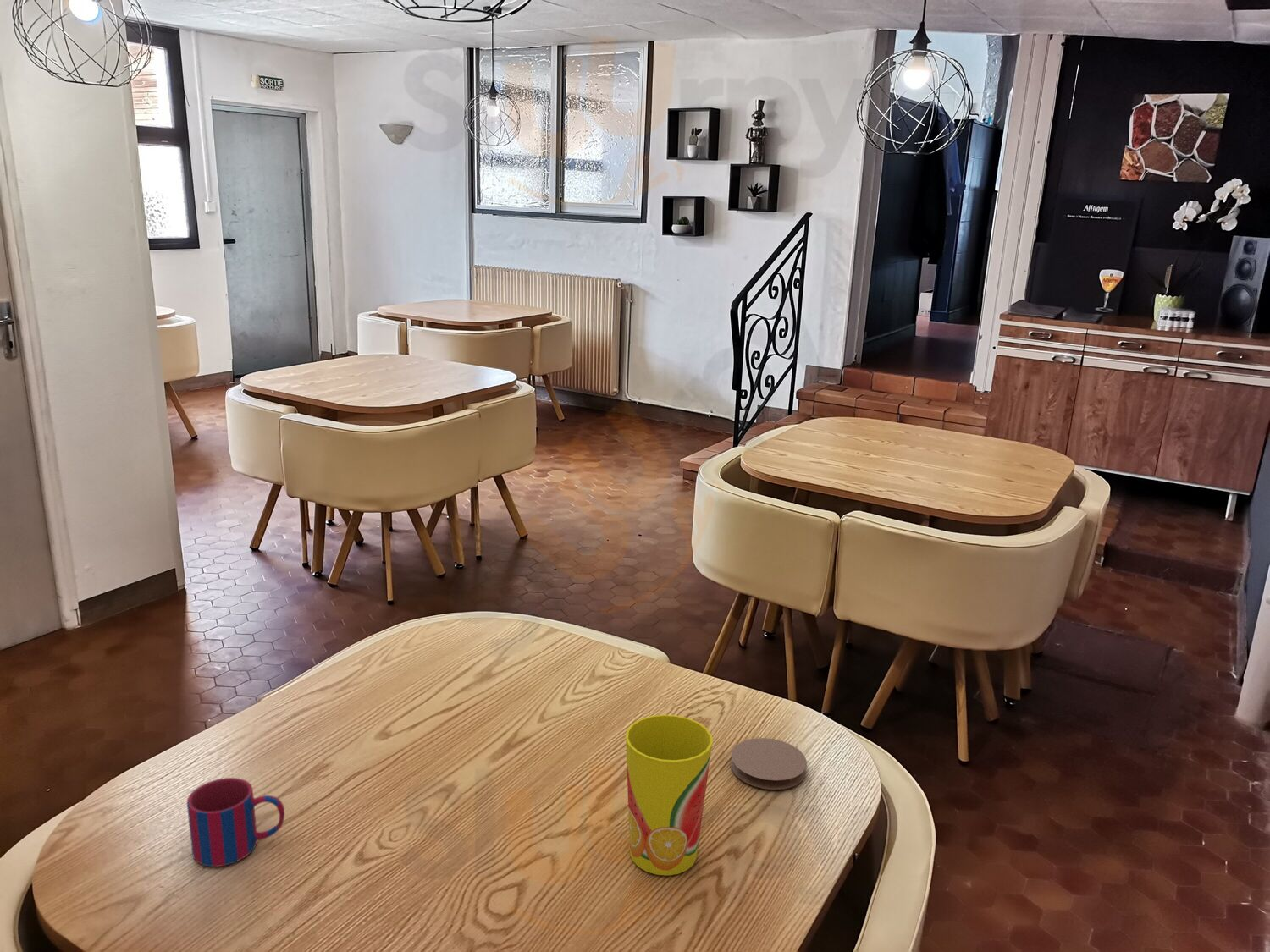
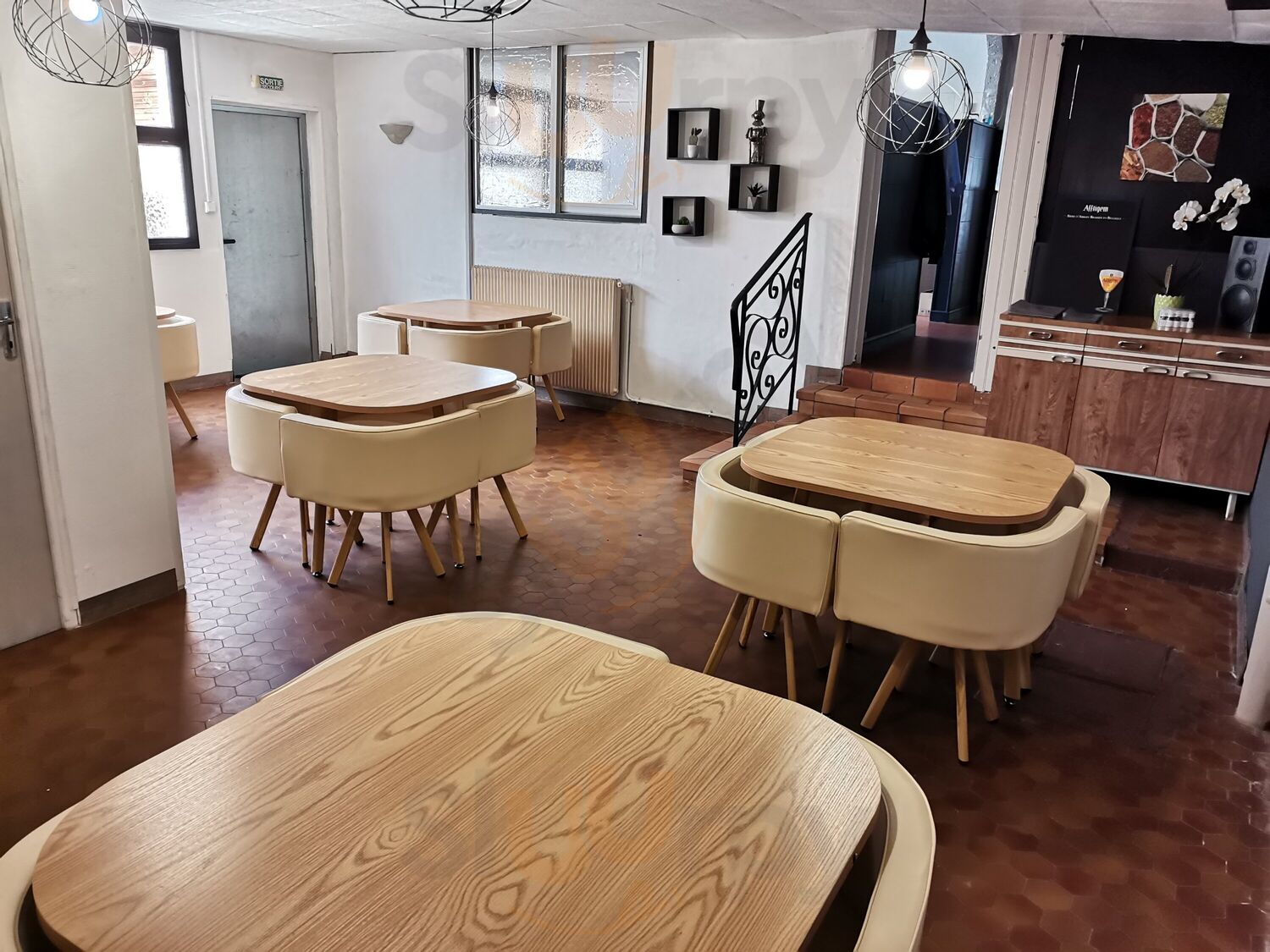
- coaster (768, 762)
- cup (665, 795)
- mug (237, 822)
